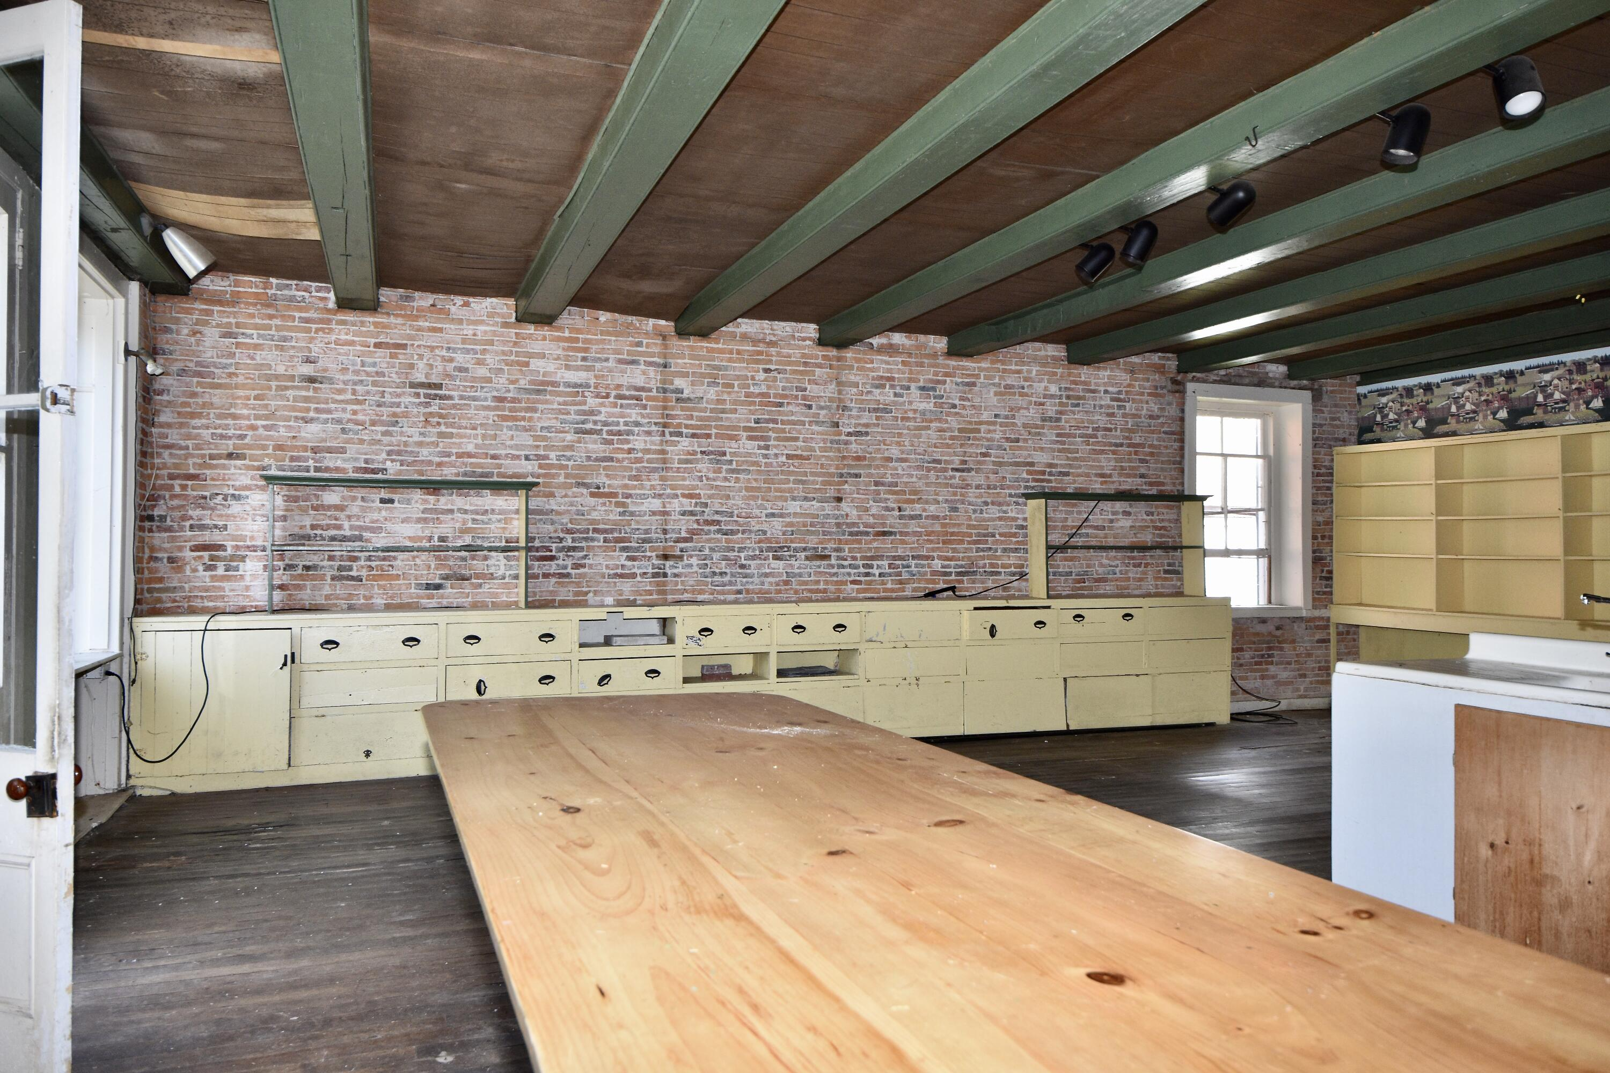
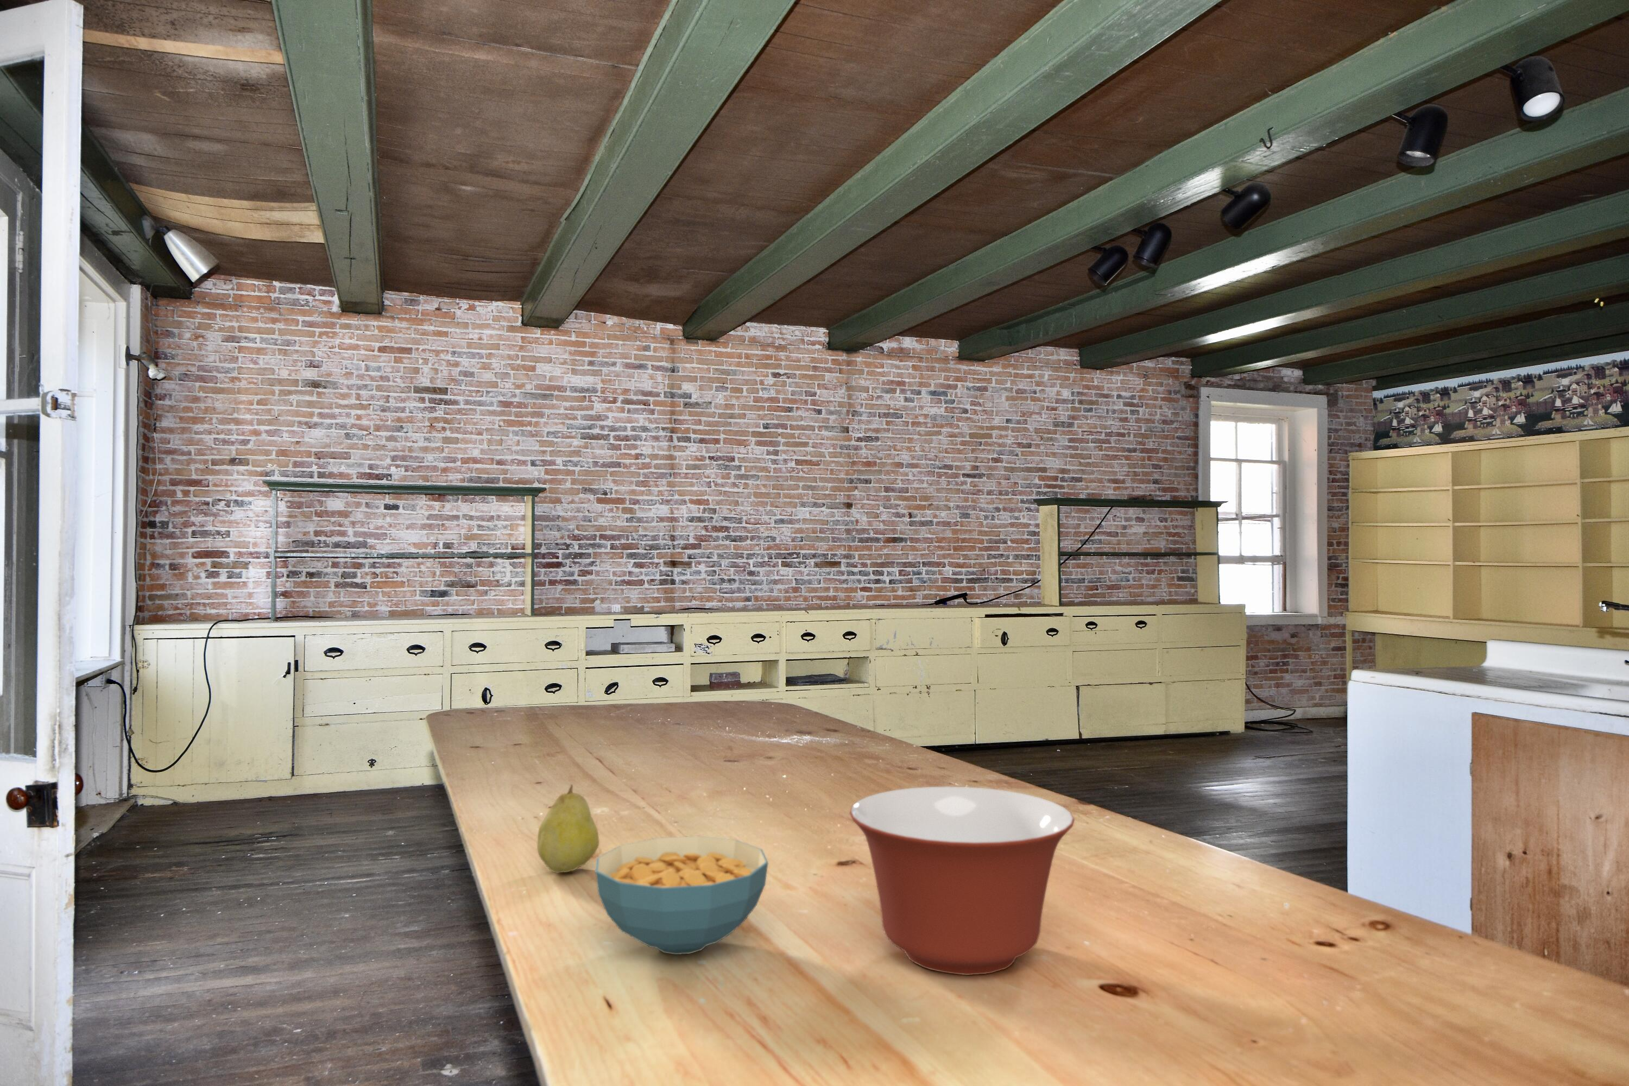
+ mixing bowl (960, 882)
+ cereal bowl (681, 902)
+ fruit (570, 828)
